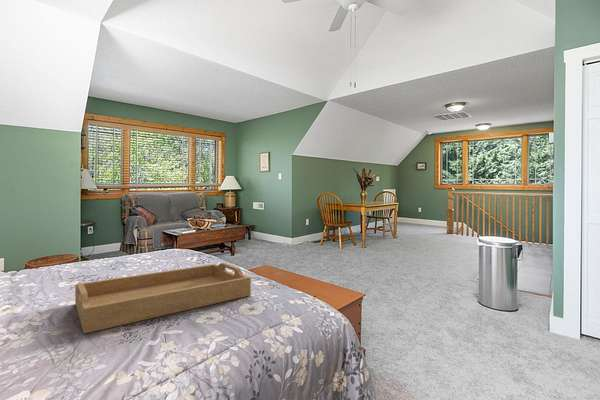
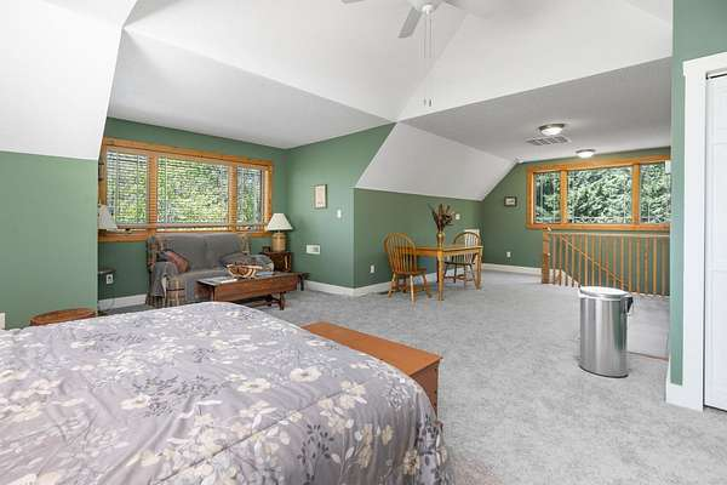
- serving tray (166, 287)
